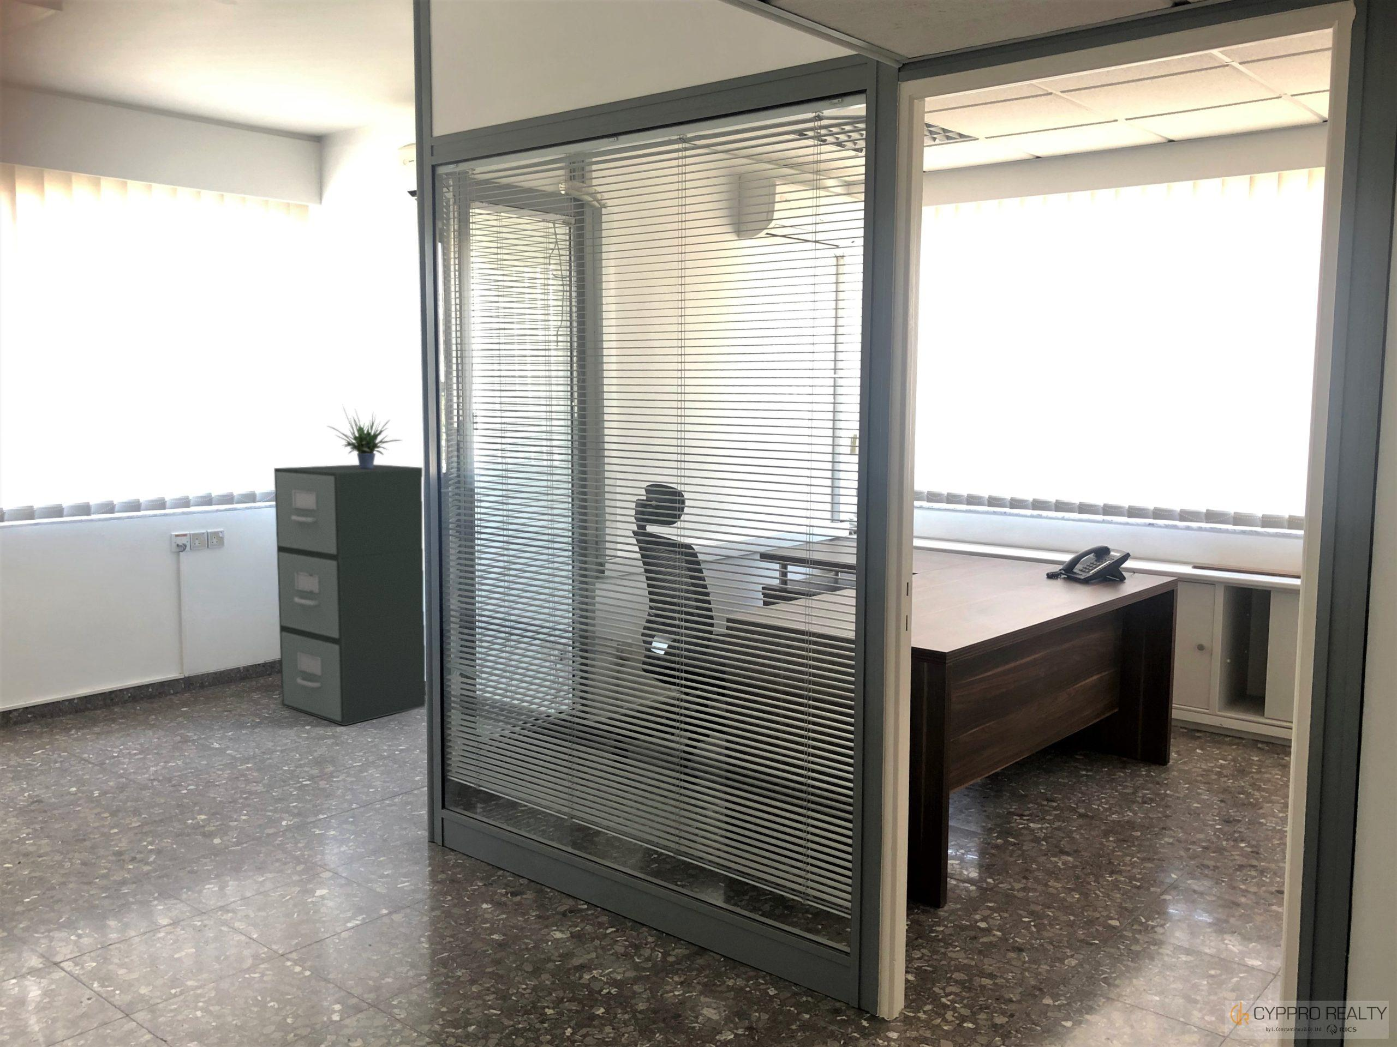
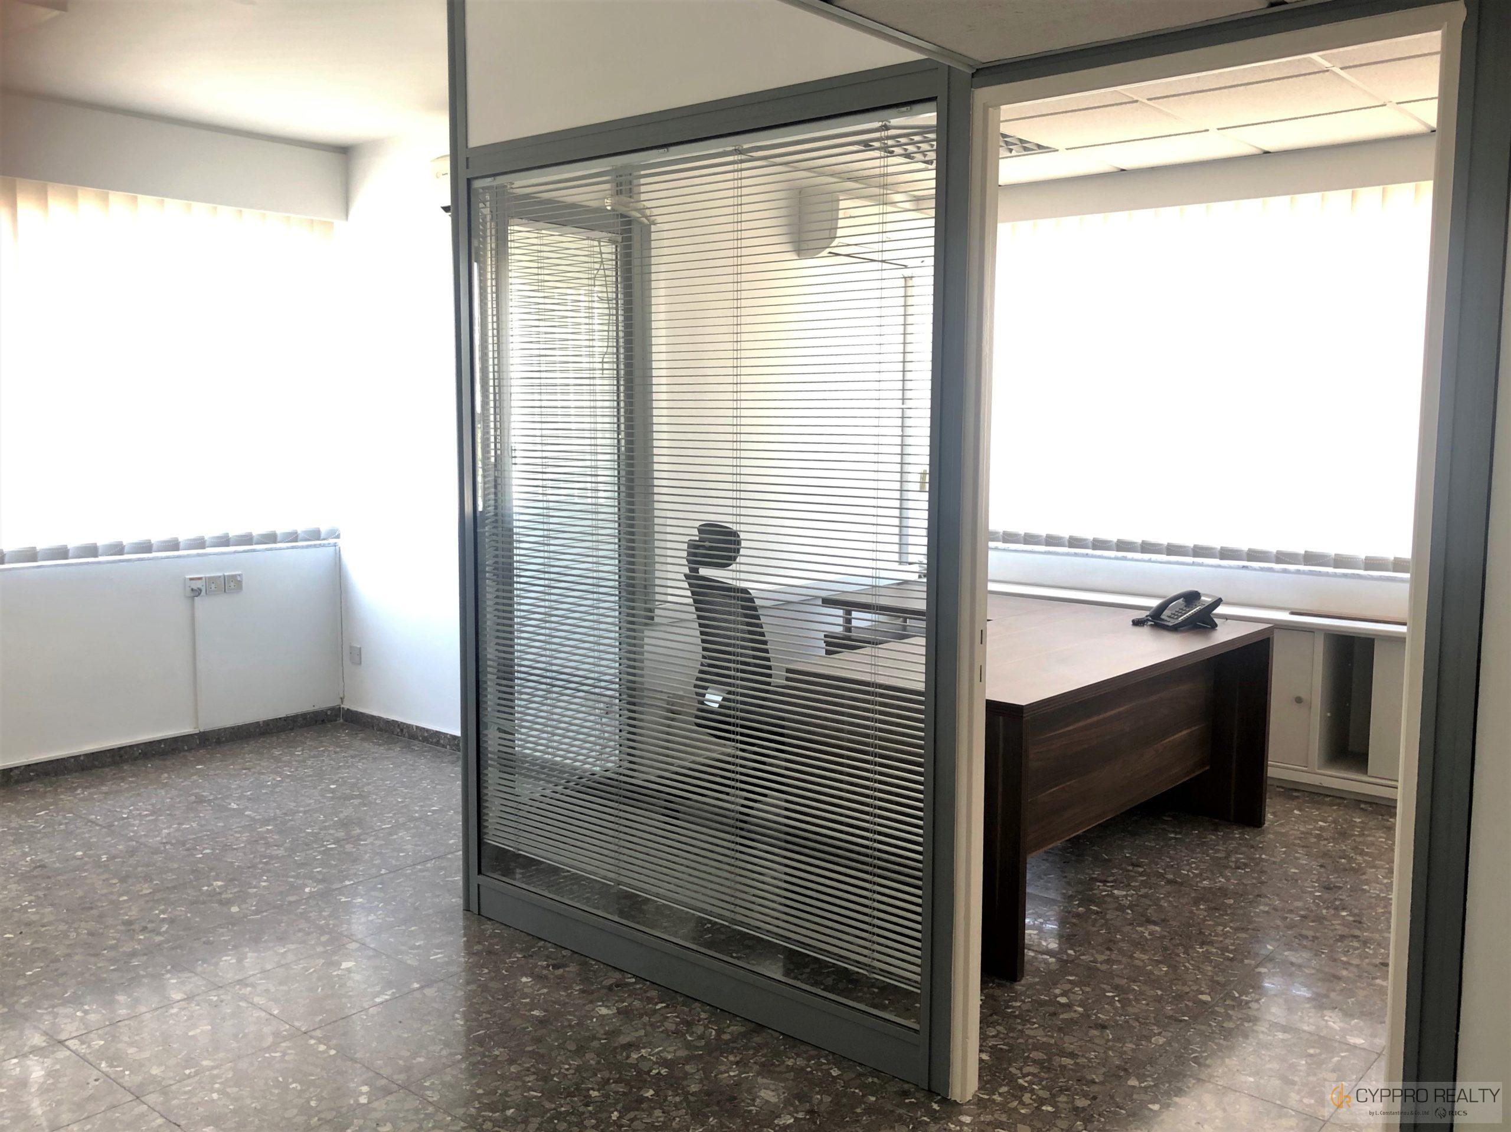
- potted plant (363, 436)
- filing cabinet (353, 588)
